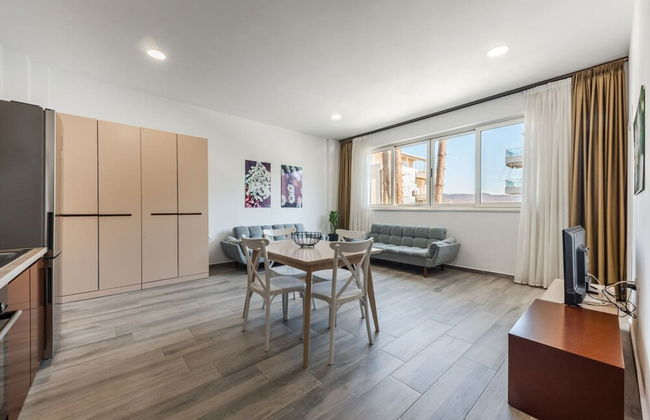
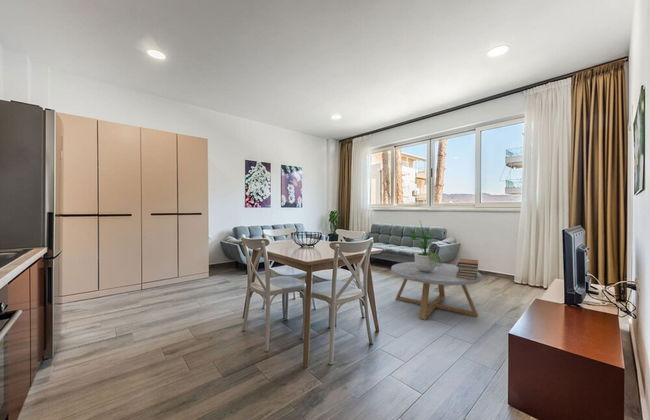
+ coffee table (429, 286)
+ book stack (467, 268)
+ potted plant (425, 242)
